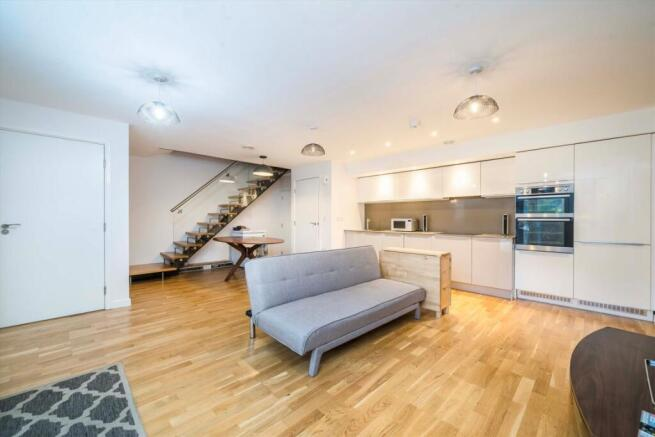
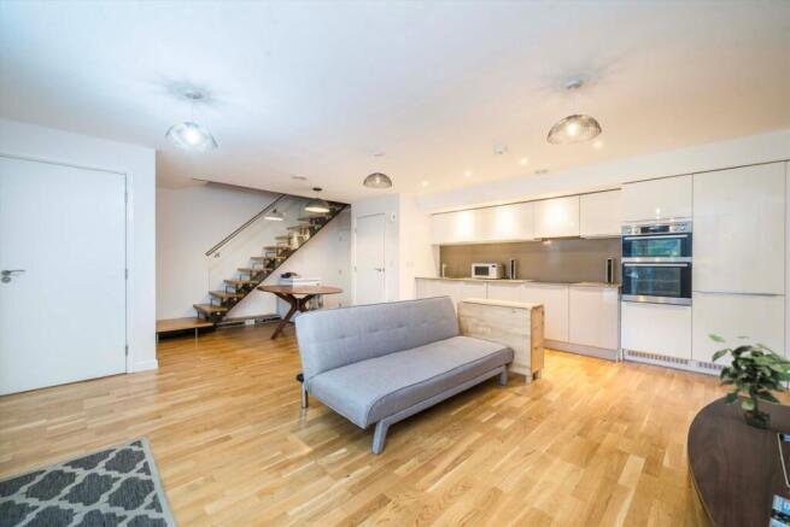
+ potted plant (751, 382)
